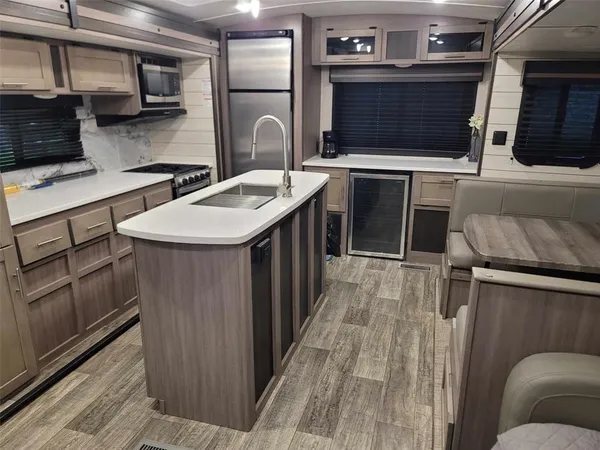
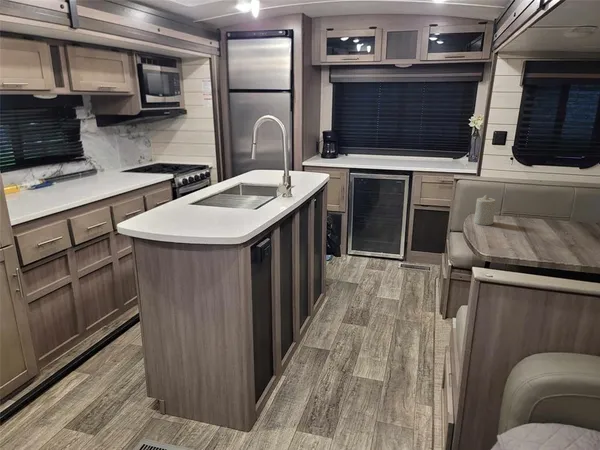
+ candle (485, 208)
